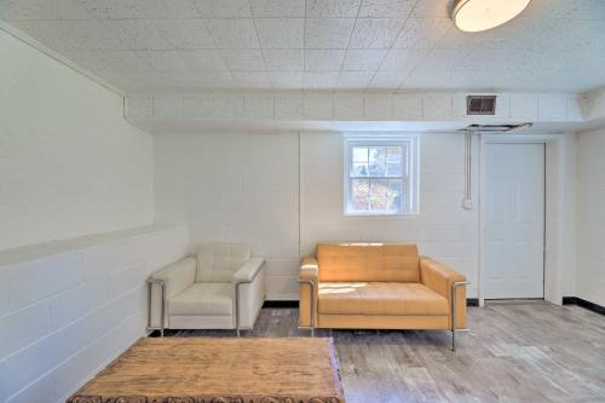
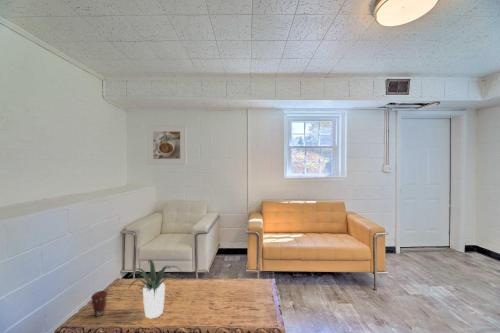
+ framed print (166, 145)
+ potted plant (155, 289)
+ coffee cup (99, 303)
